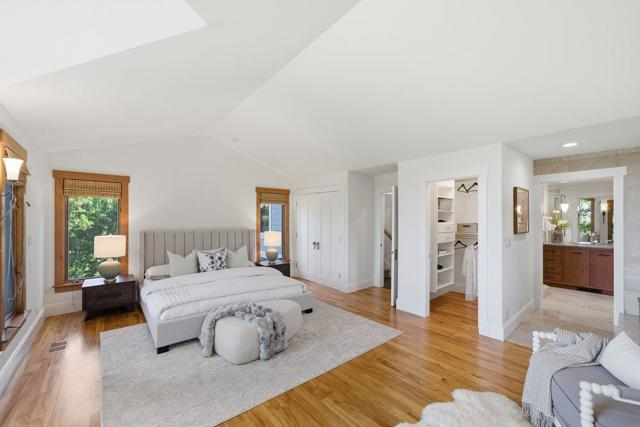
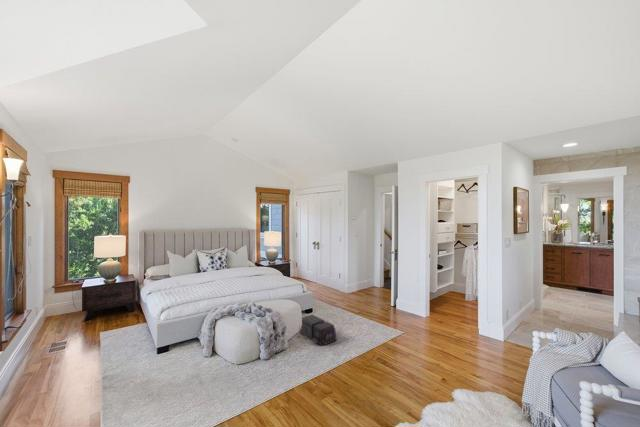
+ air purifier (317, 329)
